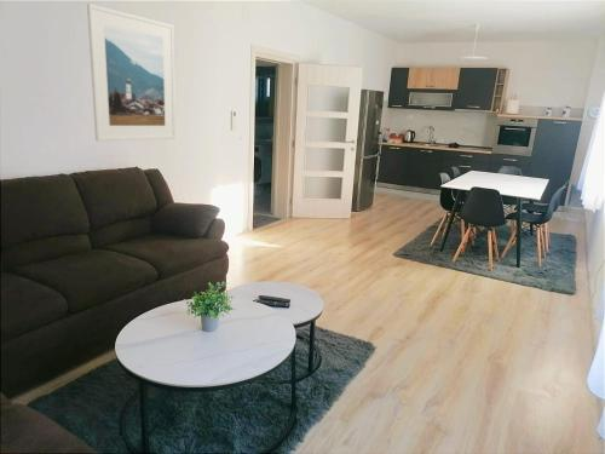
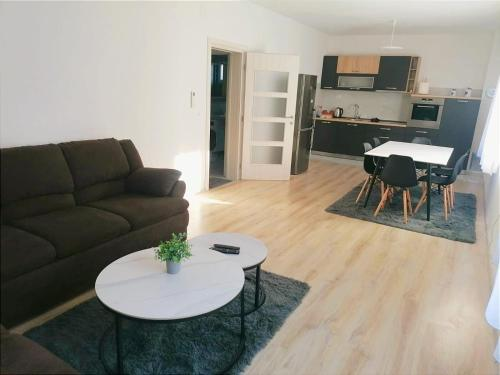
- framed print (137, 79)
